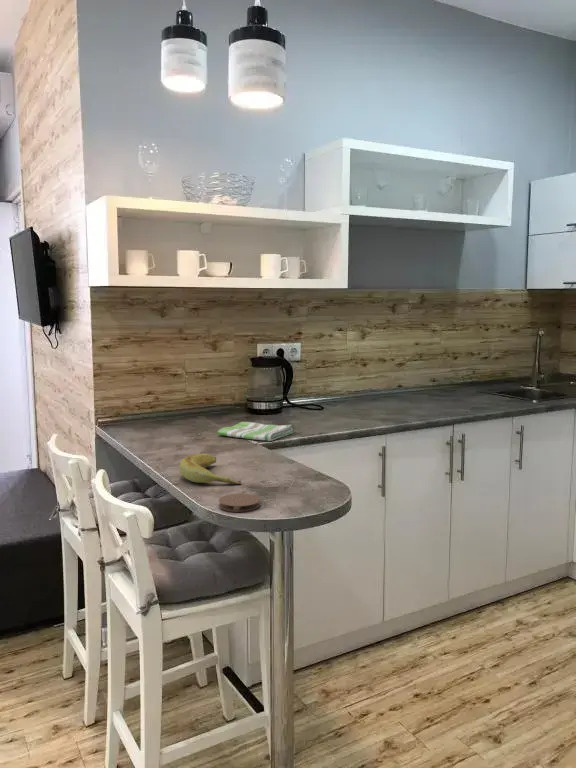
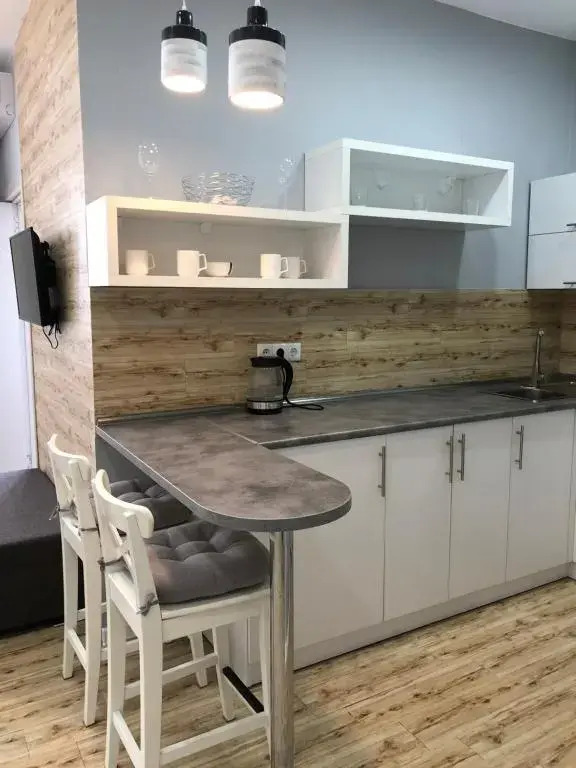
- dish towel (255, 429)
- banana (209, 465)
- coaster (239, 502)
